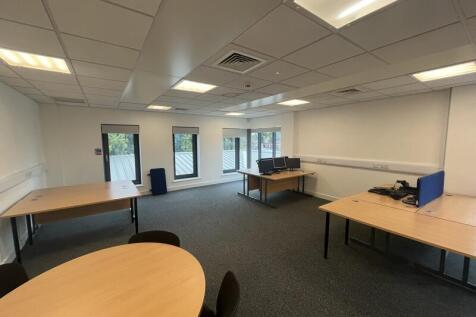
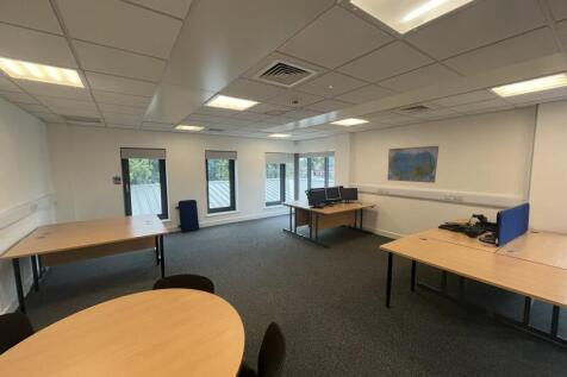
+ world map (410, 164)
